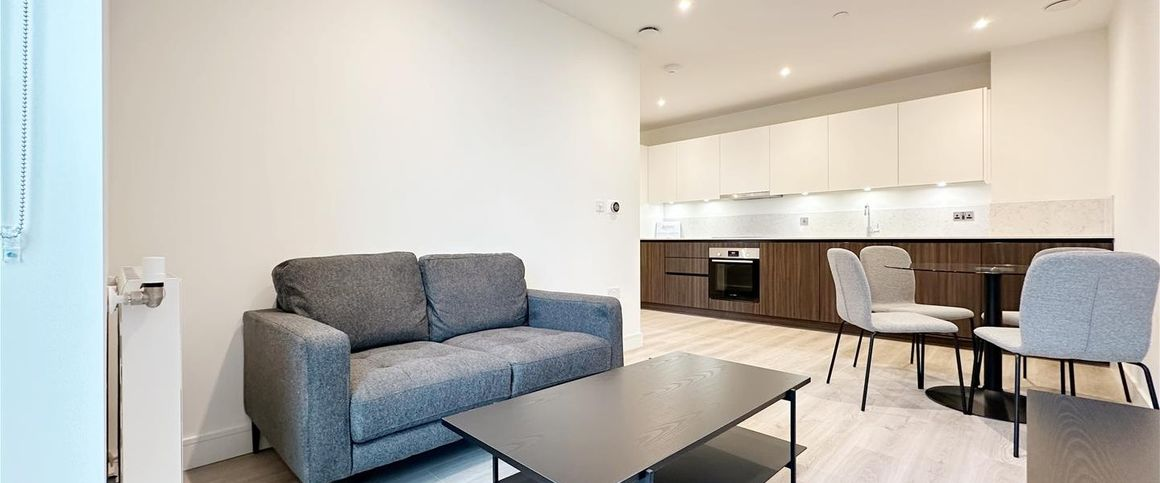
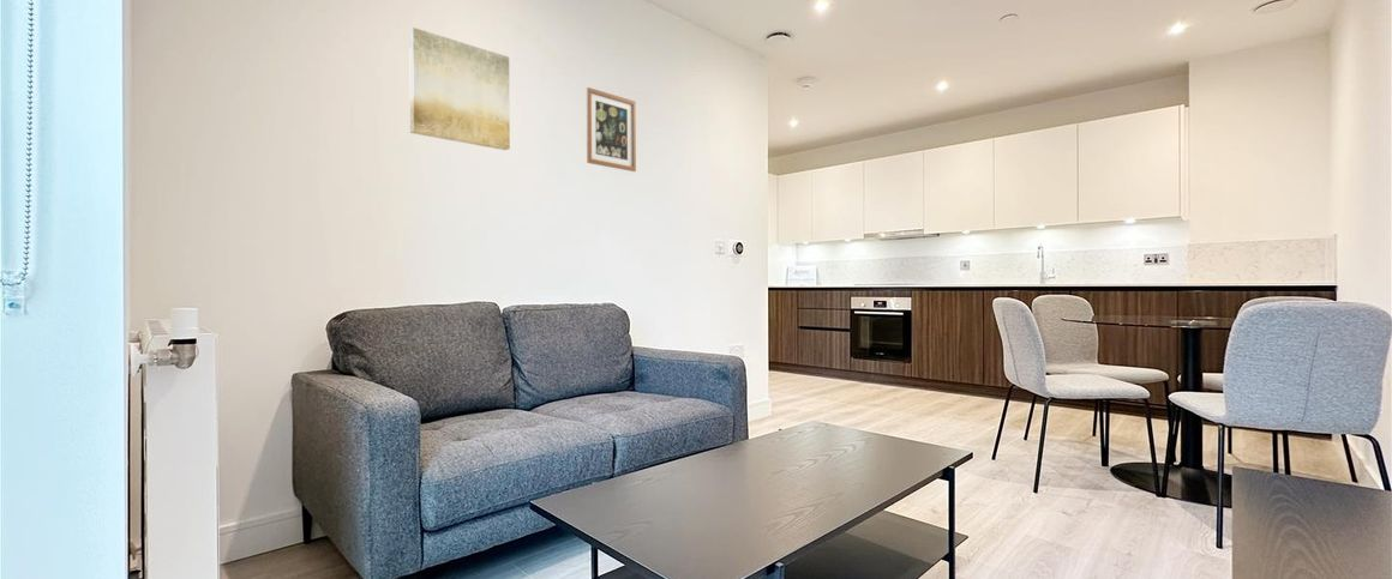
+ wall art (612, 131)
+ wall art (462, 92)
